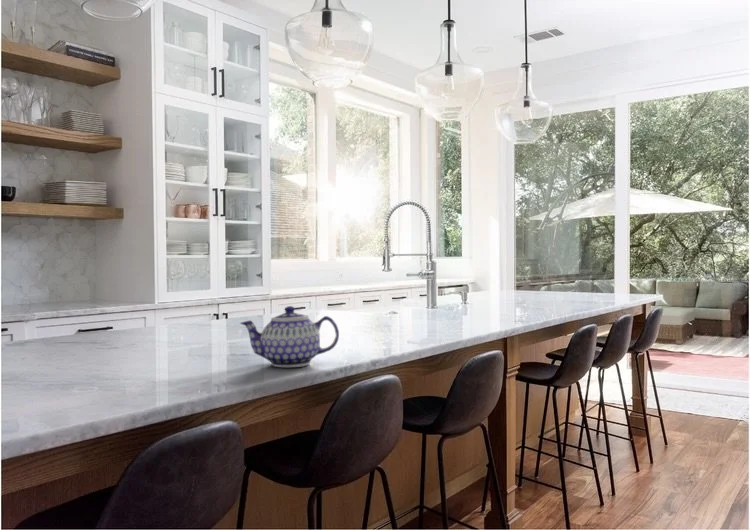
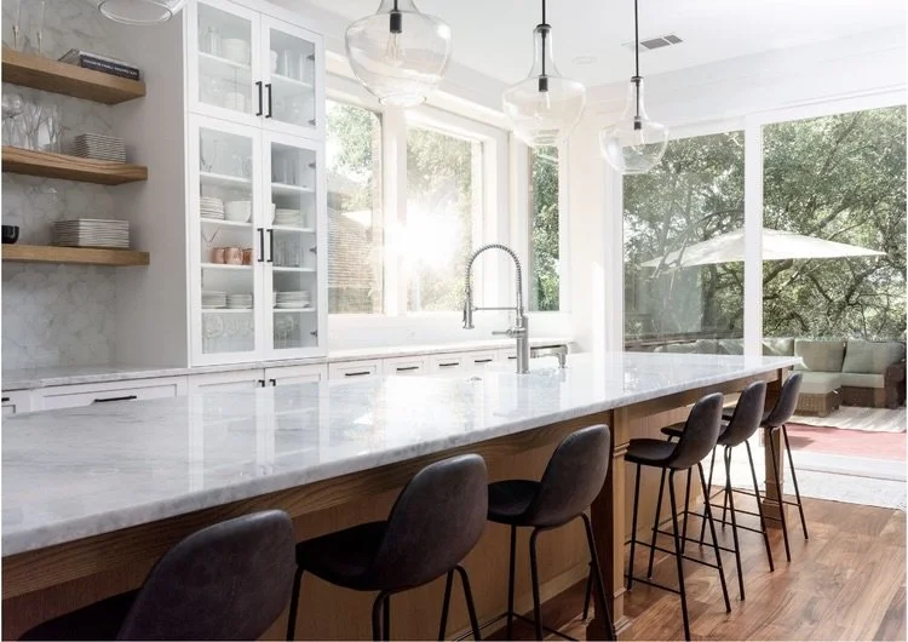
- teapot (290, 335)
